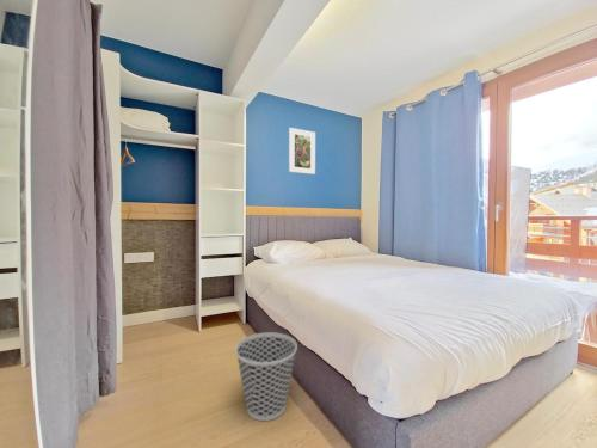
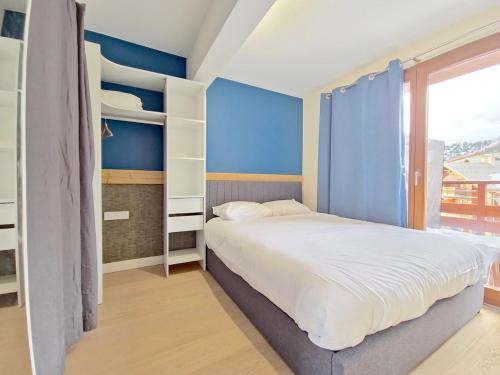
- wastebasket (266, 375)
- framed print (302, 151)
